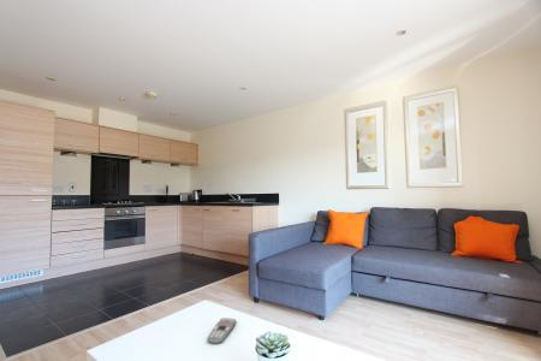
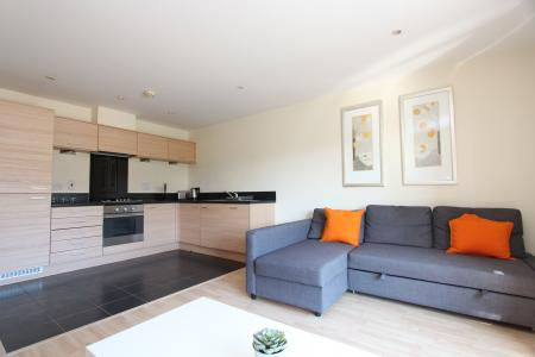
- remote control (221, 330)
